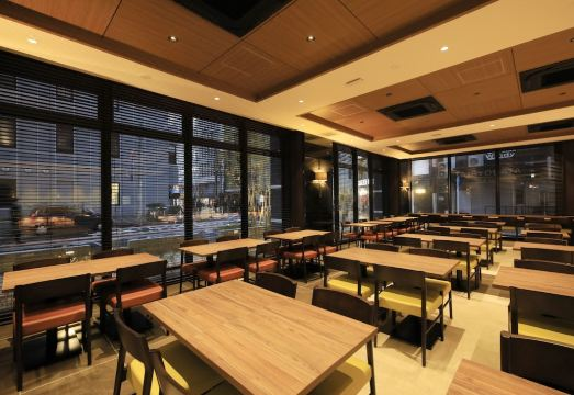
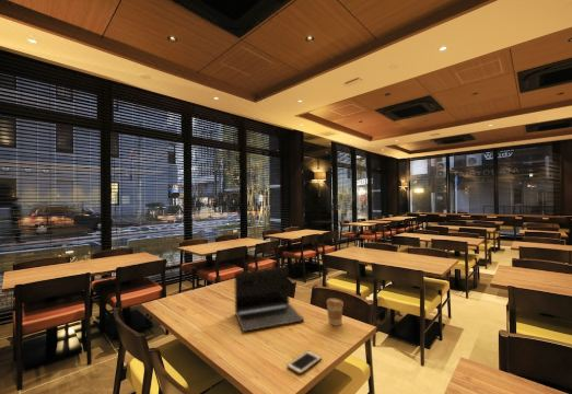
+ coffee cup (335, 311)
+ laptop (268, 296)
+ cell phone (304, 361)
